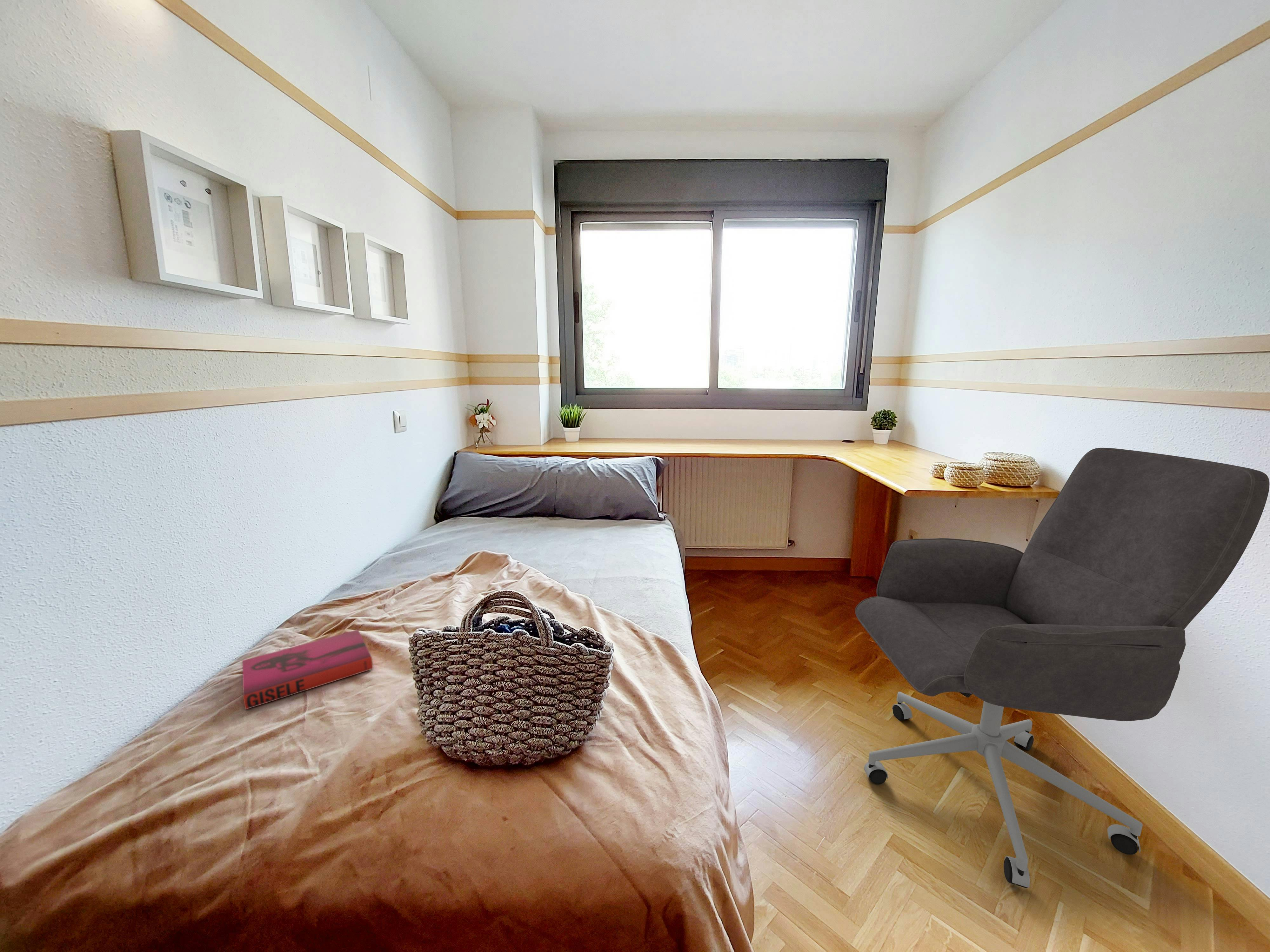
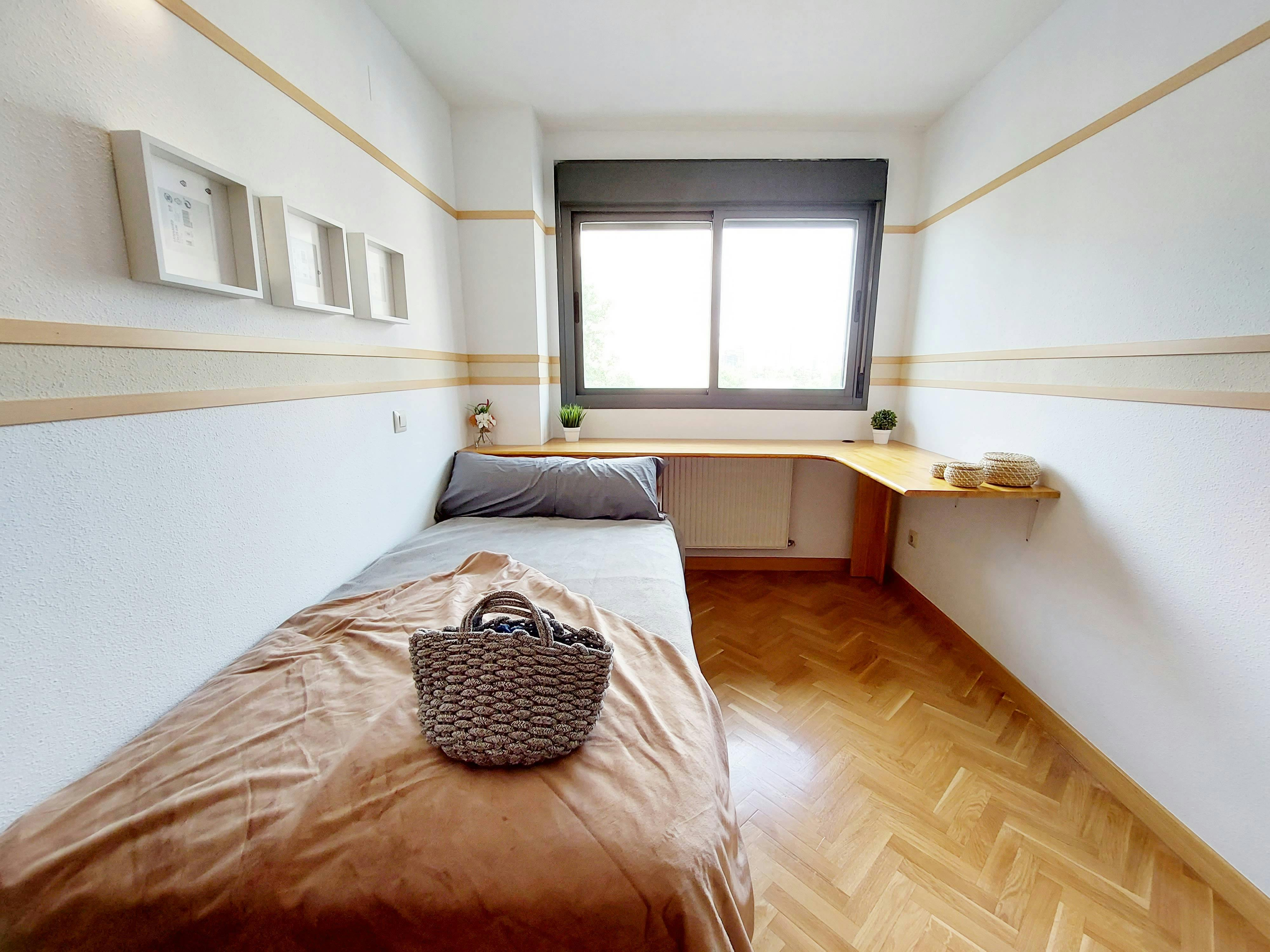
- office chair (1013, 632)
- hardback book (308, 665)
